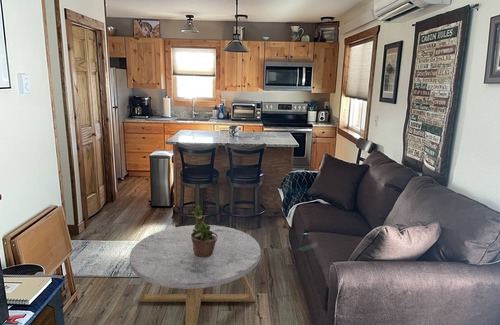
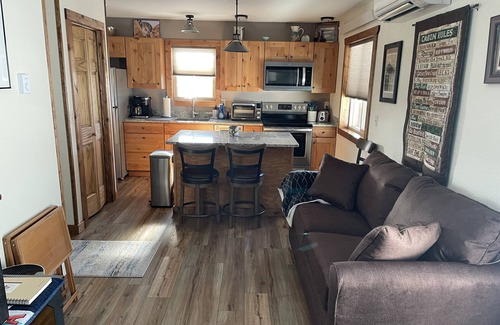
- coffee table (197, 274)
- potted plant (204, 228)
